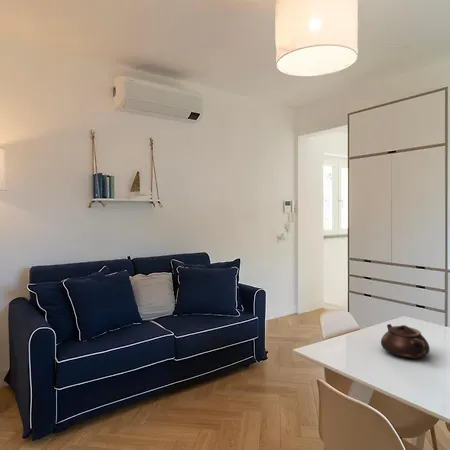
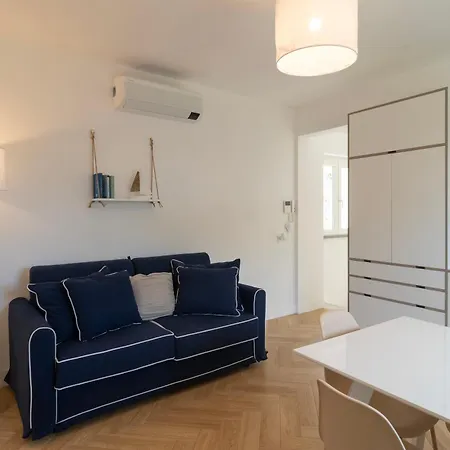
- teapot (404, 339)
